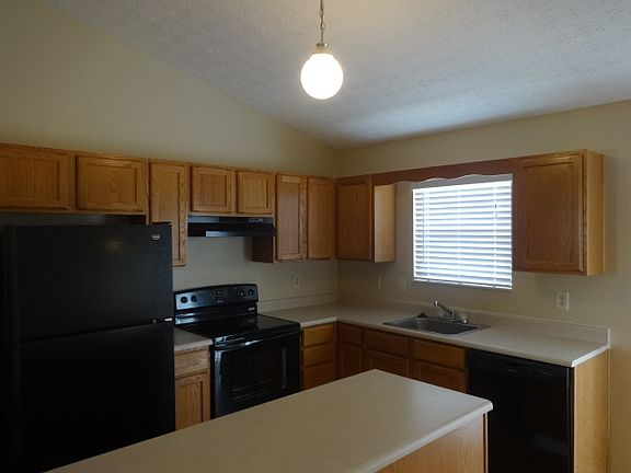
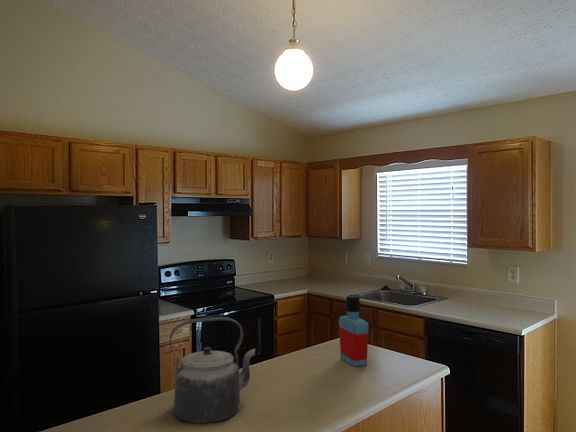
+ kettle (214, 363)
+ bottle (353, 328)
